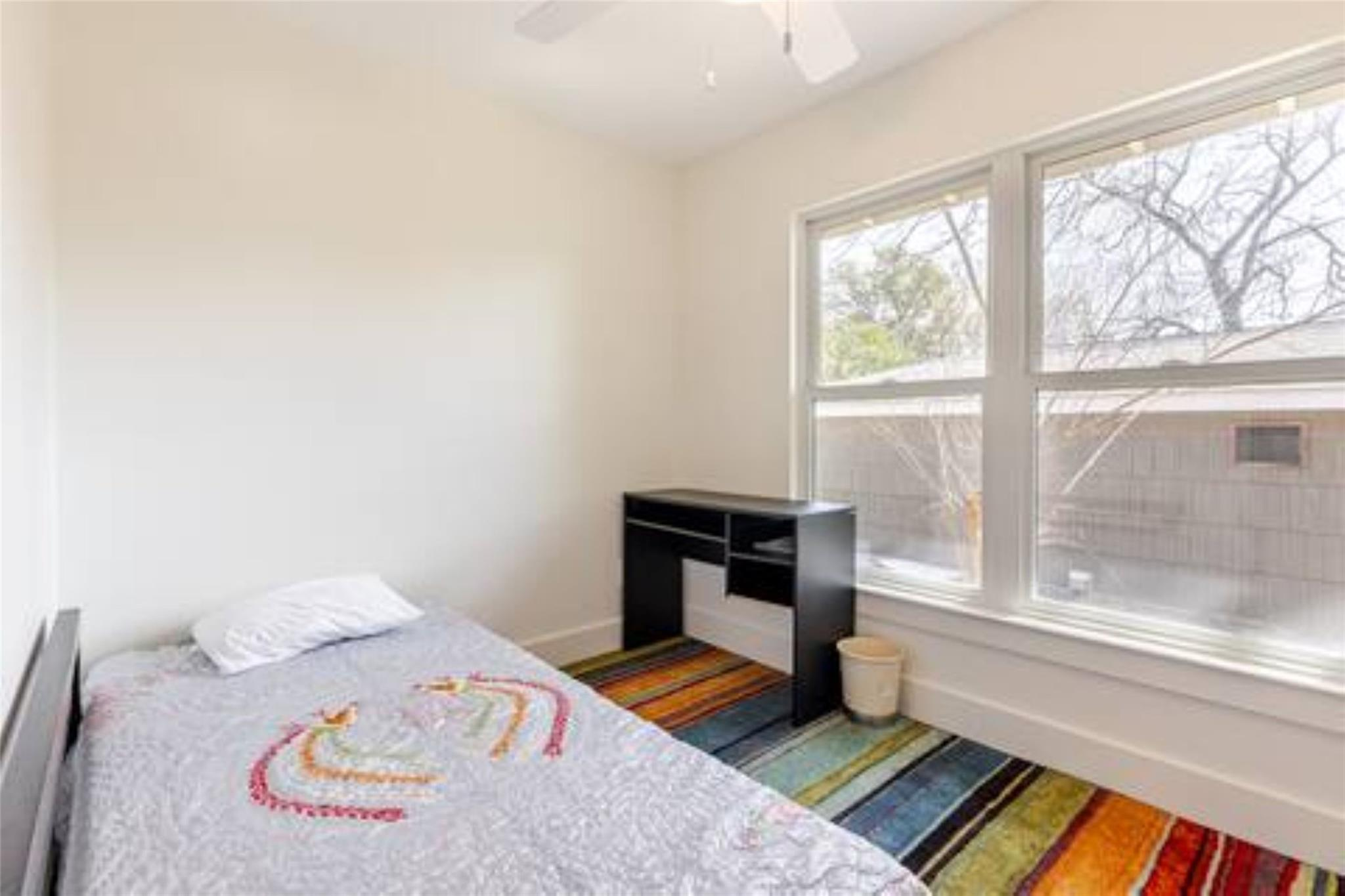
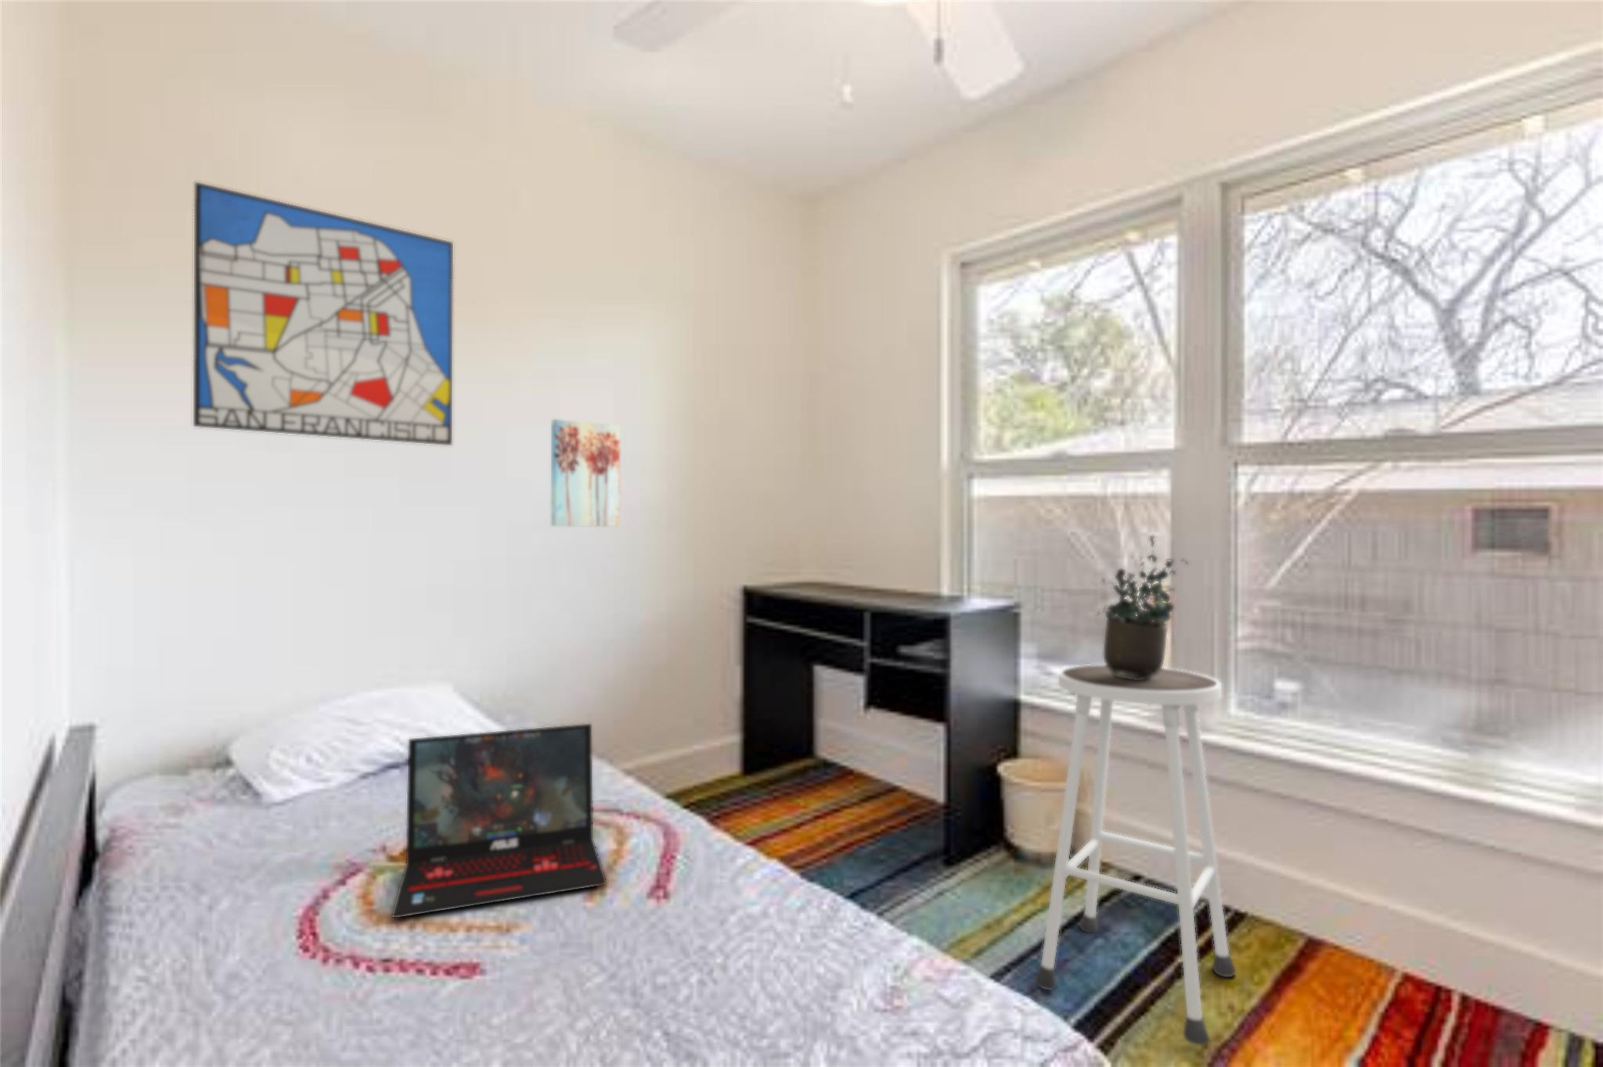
+ laptop (503, 811)
+ stool (1133, 838)
+ wall art (586, 474)
+ wall art (335, 326)
+ potted plant (1142, 606)
